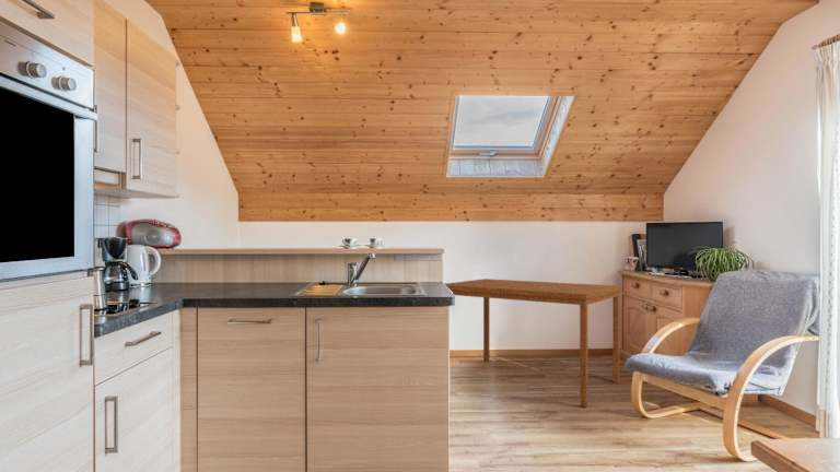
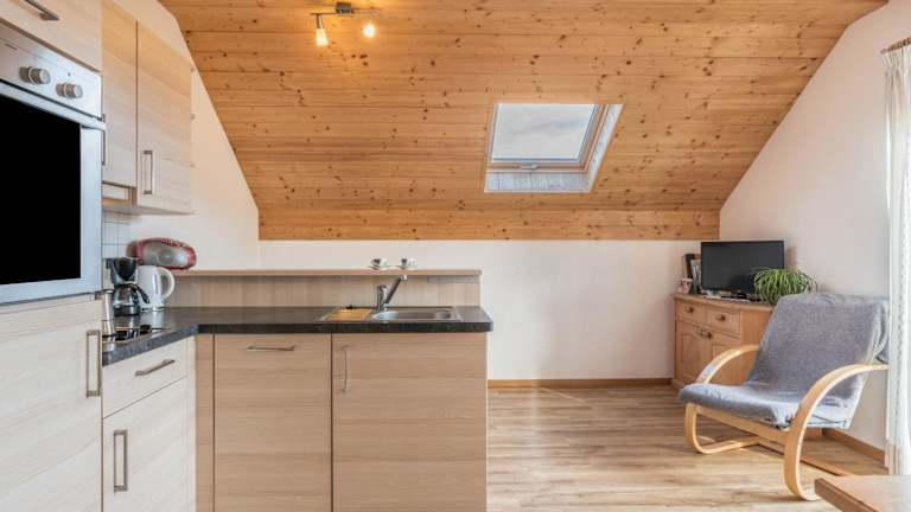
- dining table (529, 300)
